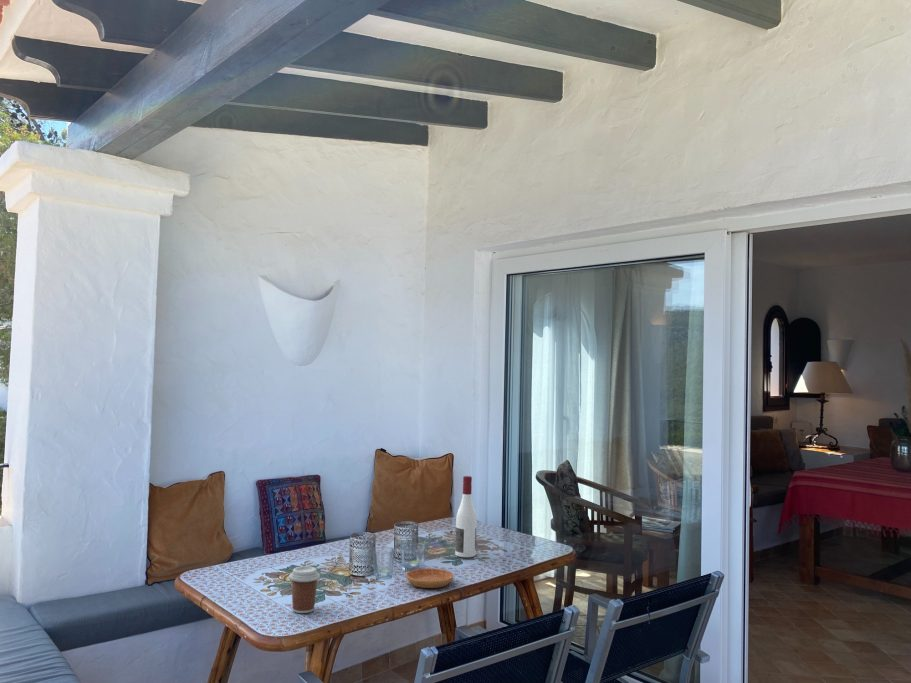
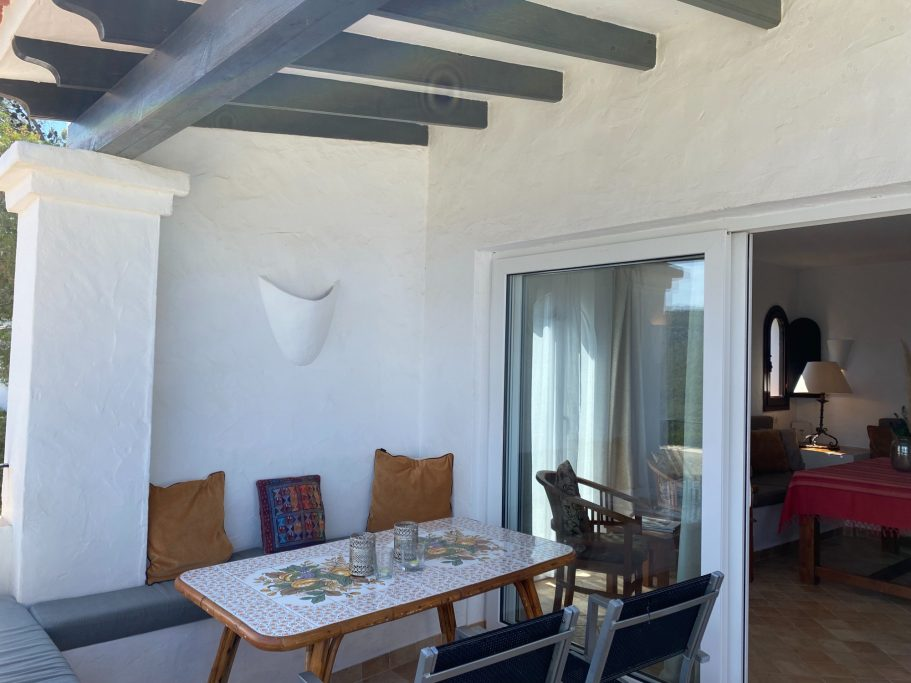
- alcohol (466, 515)
- coffee cup (304, 589)
- saucer (429, 578)
